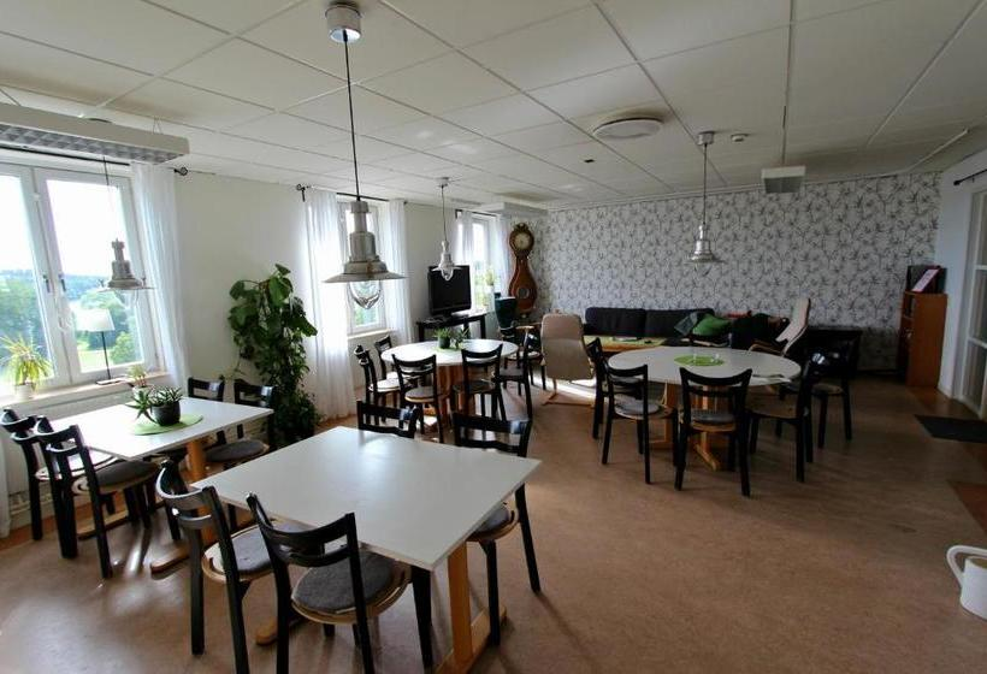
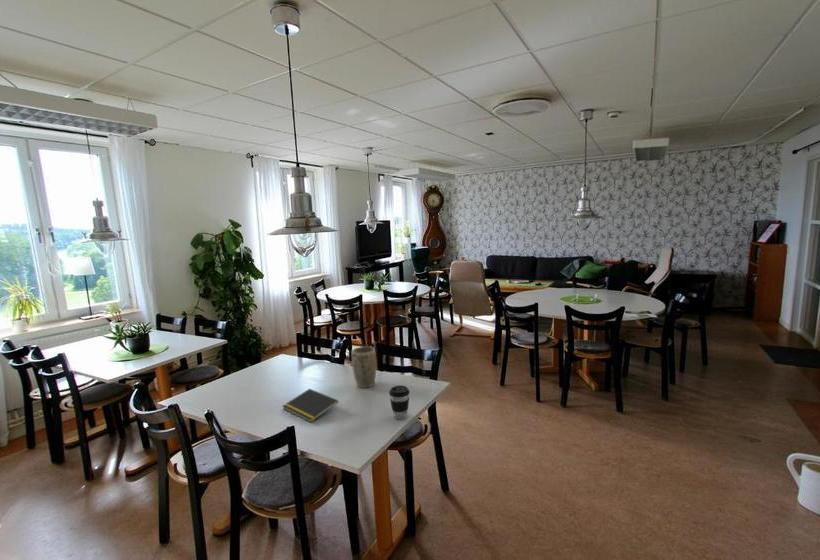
+ notepad (310, 404)
+ coffee cup (399, 402)
+ plant pot (364, 367)
